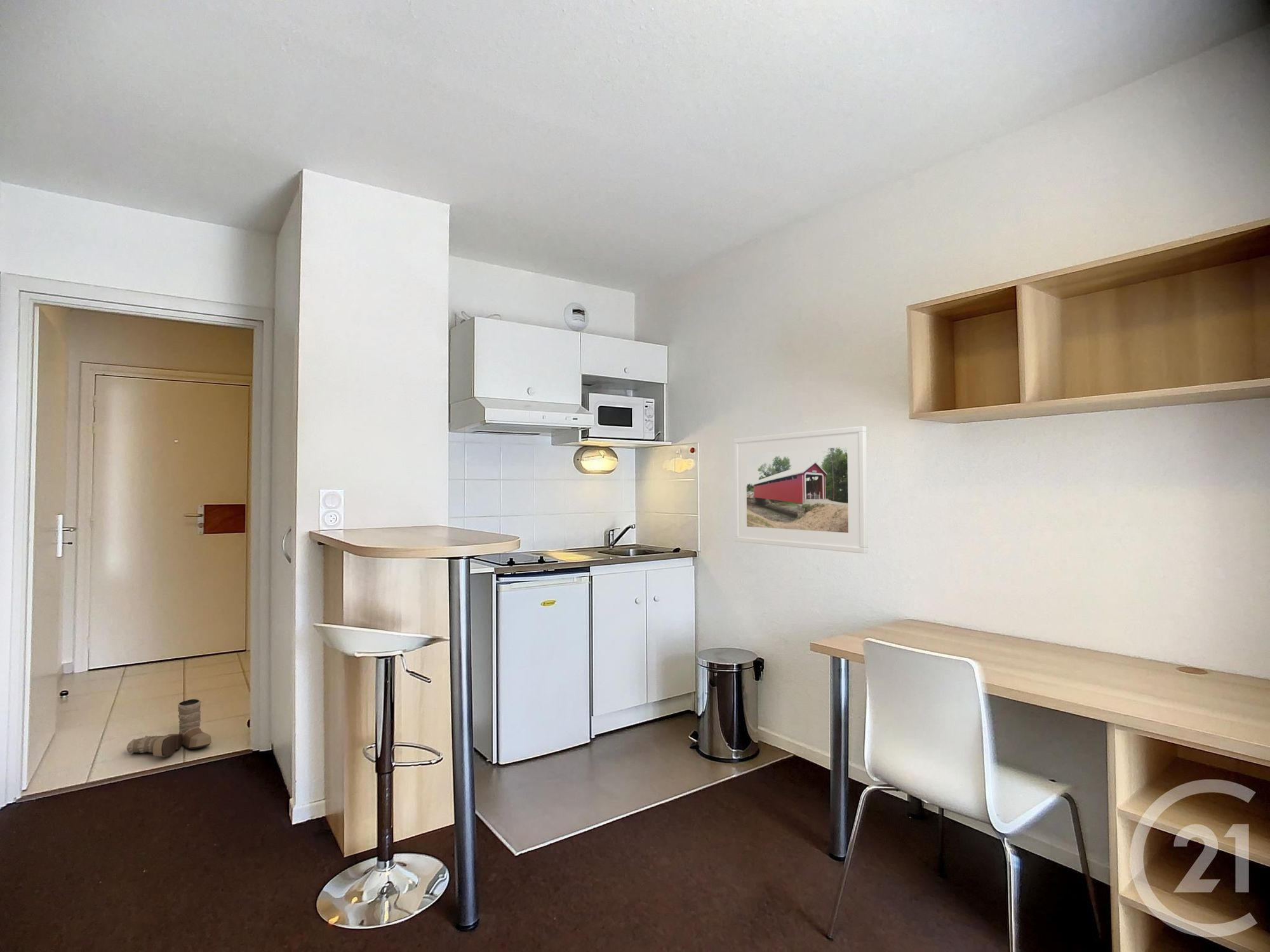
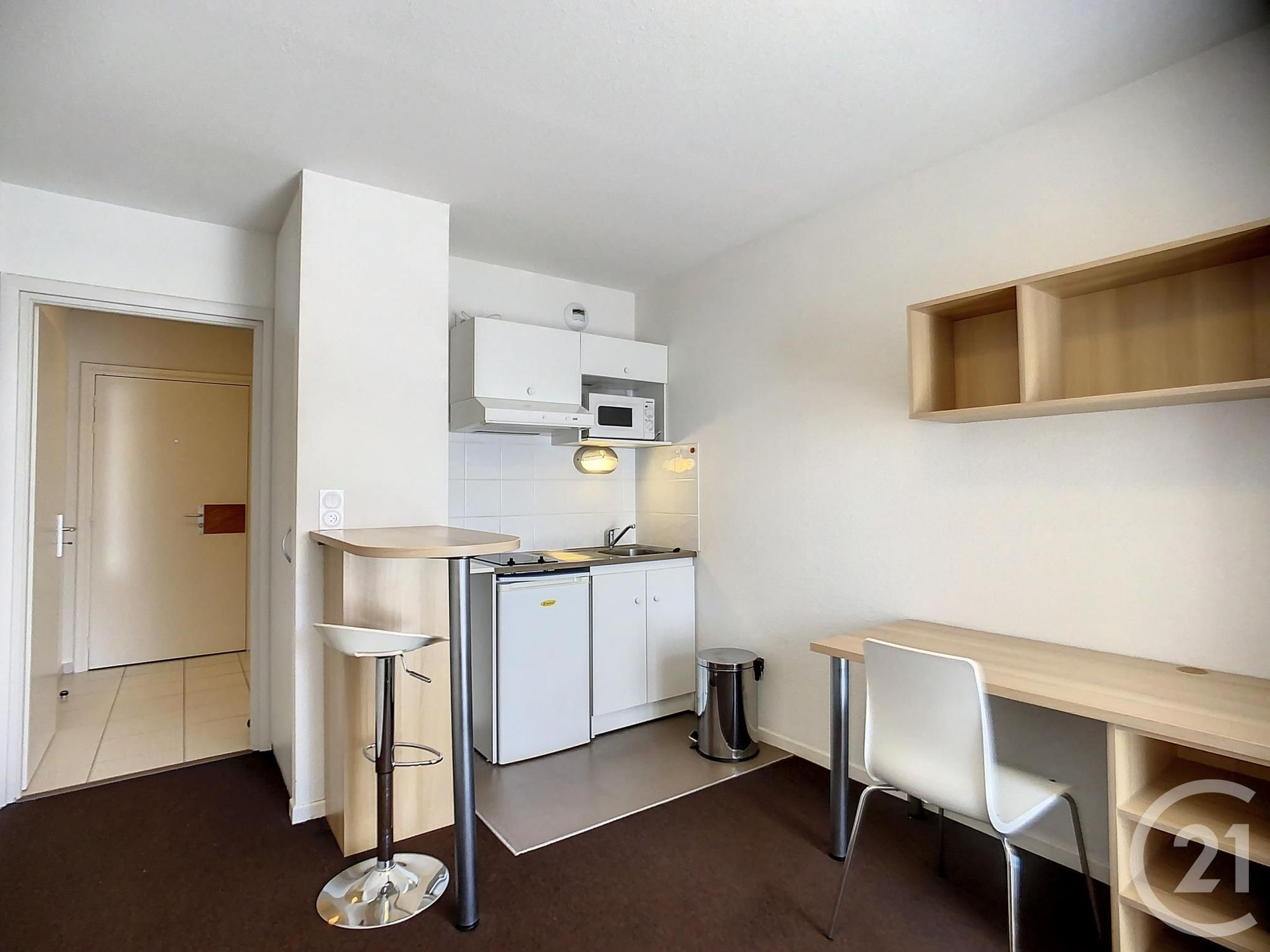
- boots (172, 734)
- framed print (794, 489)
